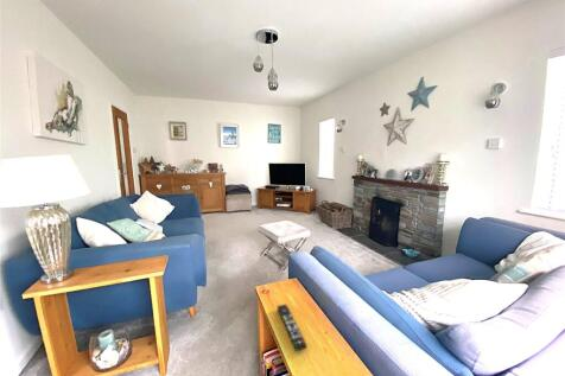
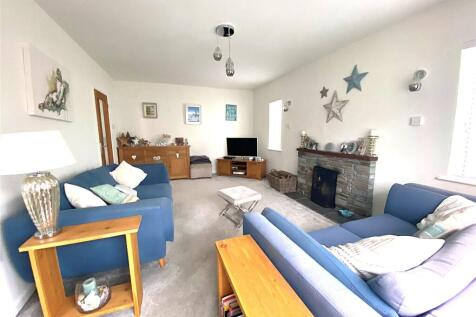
- remote control (290, 324)
